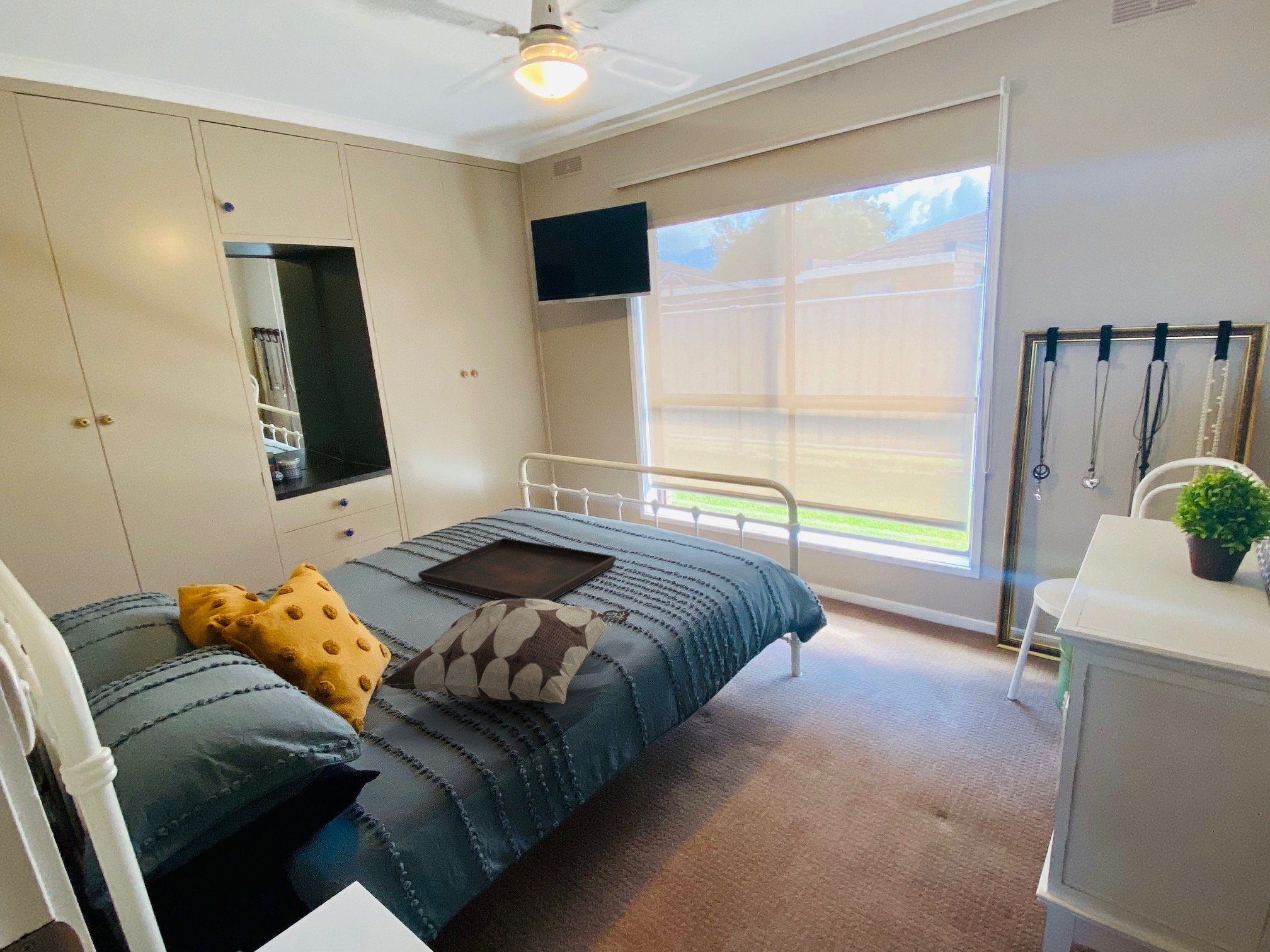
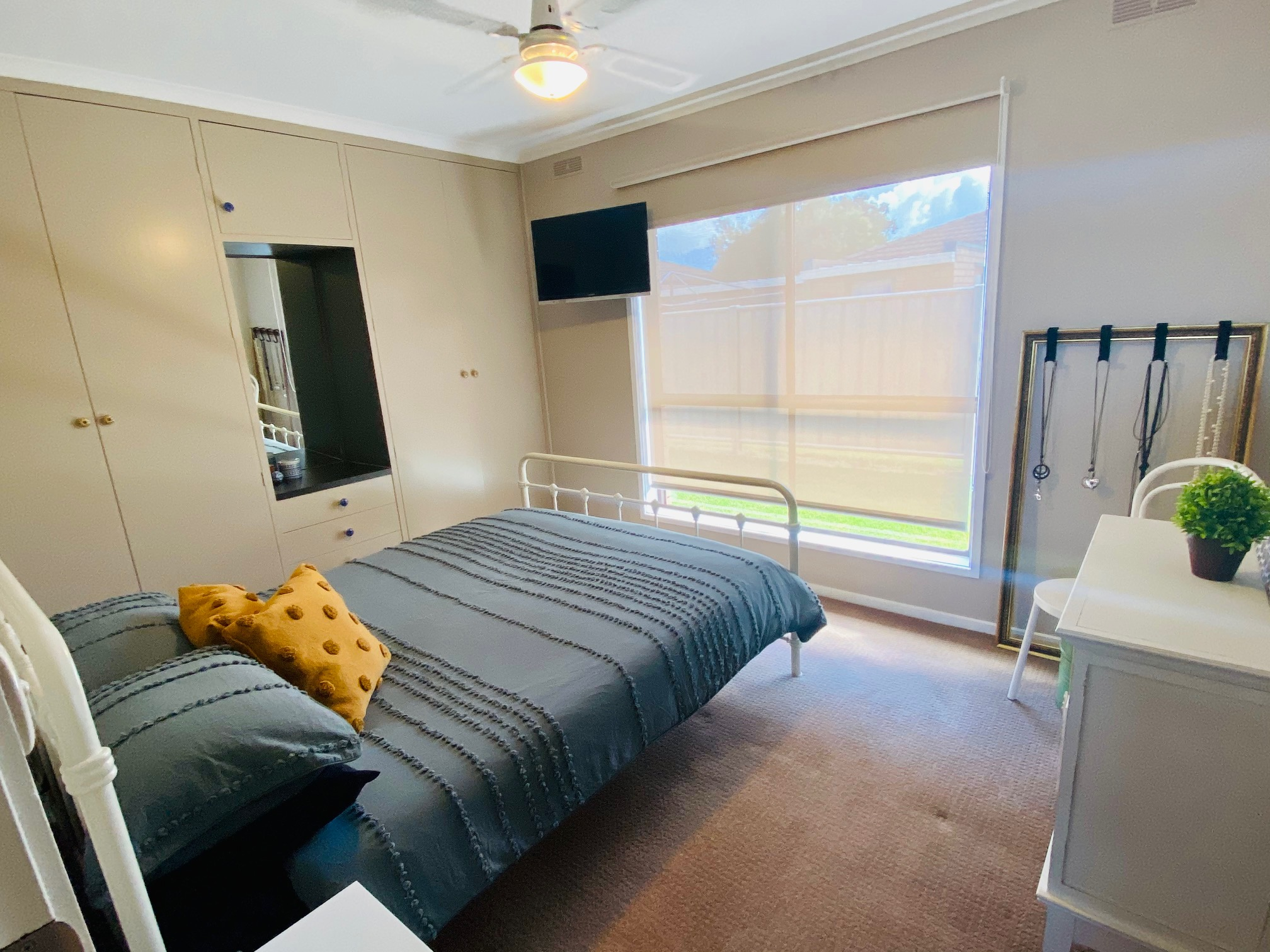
- serving tray (518, 569)
- decorative pillow (518, 644)
